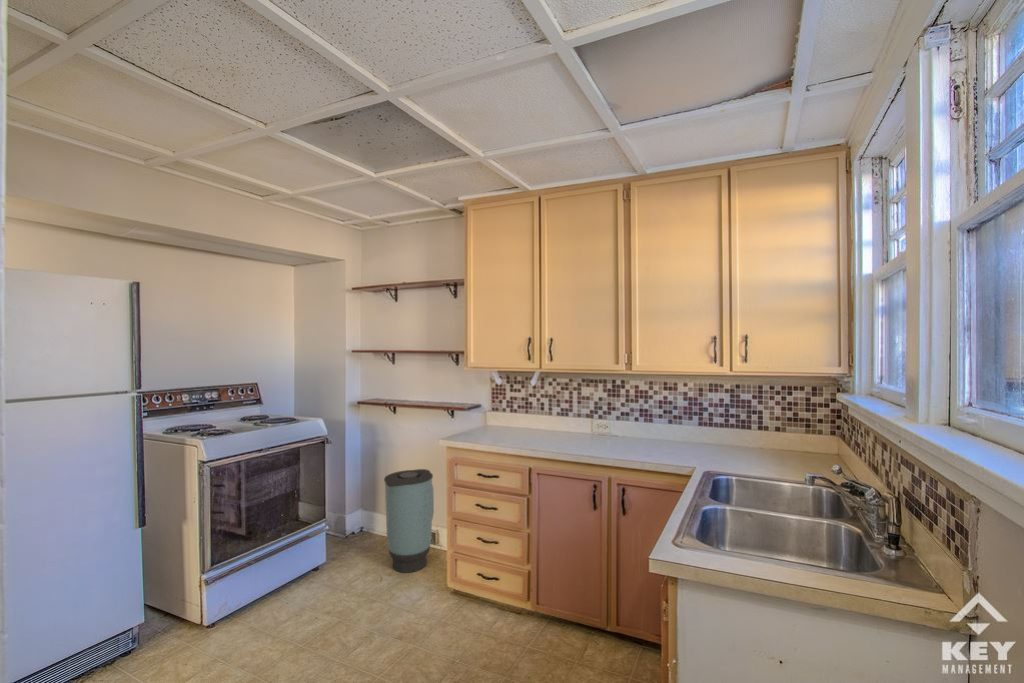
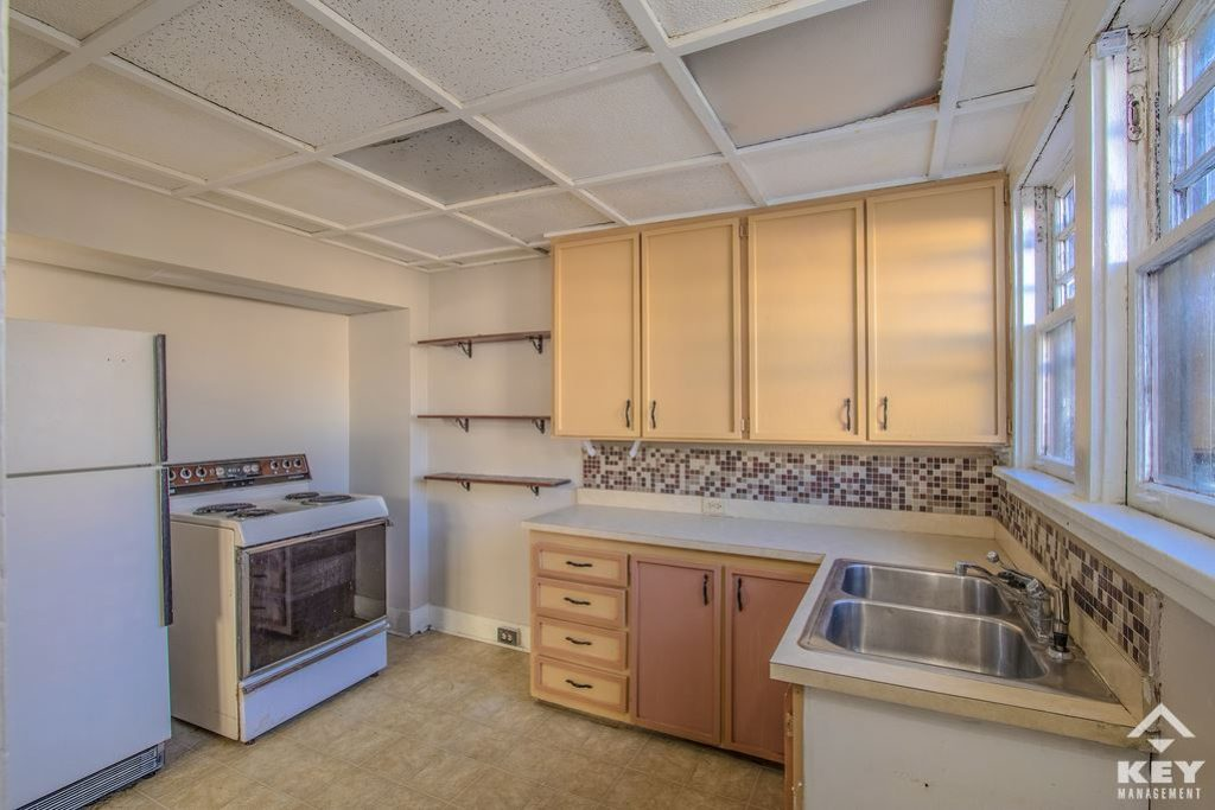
- trash can (412, 518)
